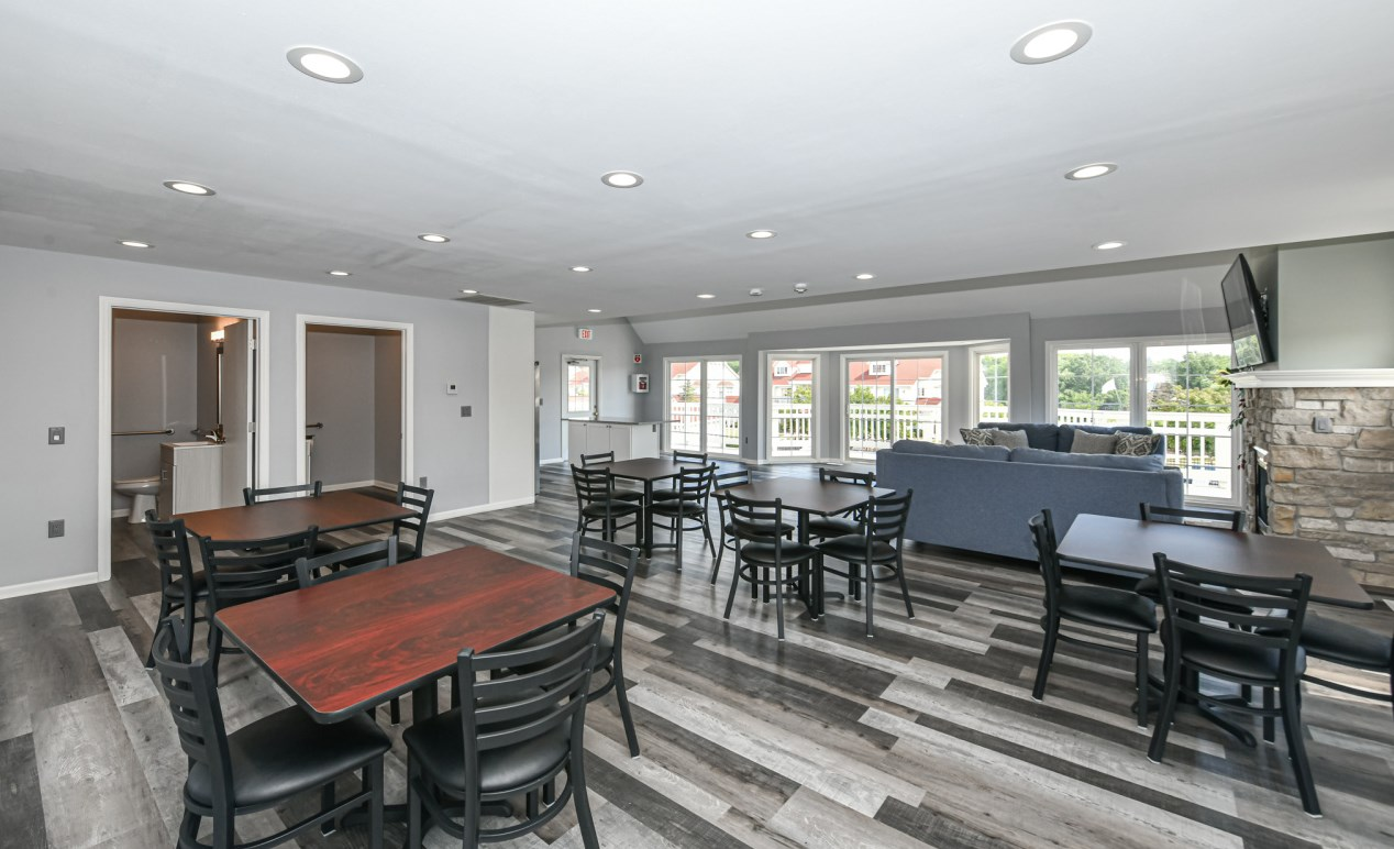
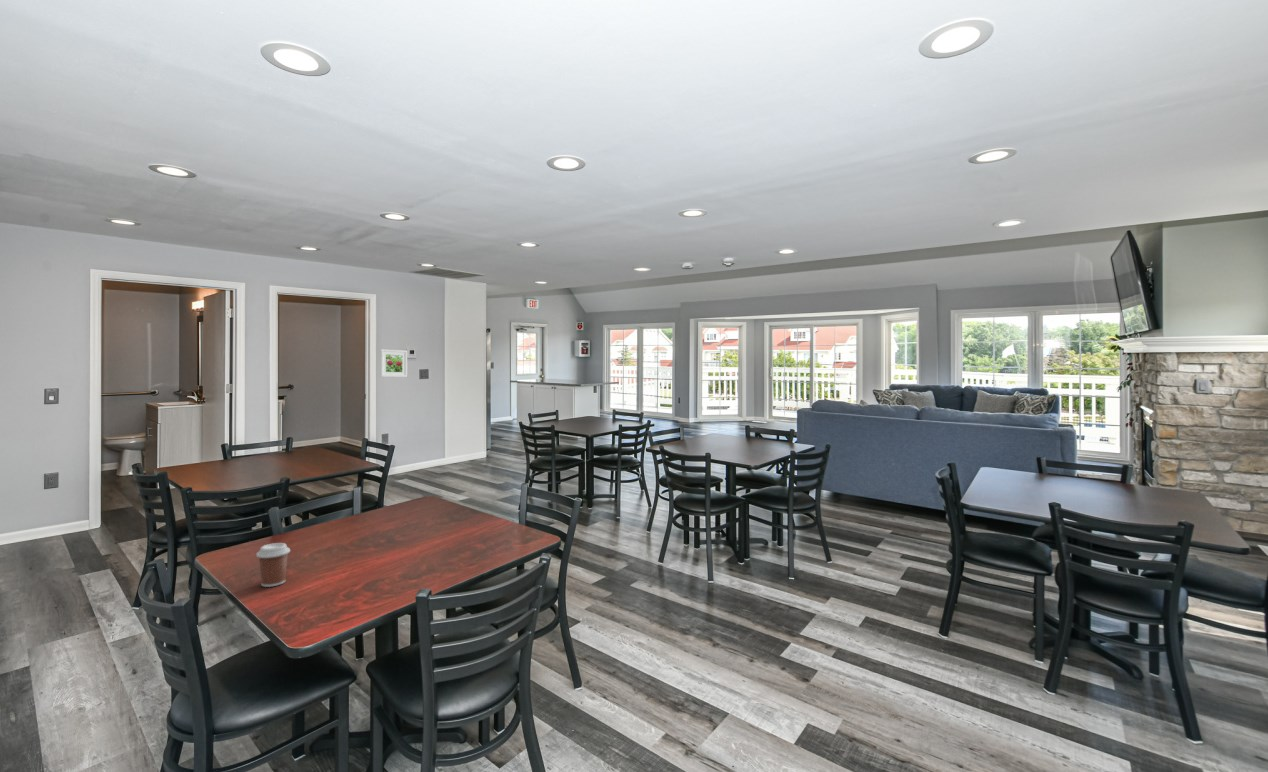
+ coffee cup (273, 564)
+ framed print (394, 363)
